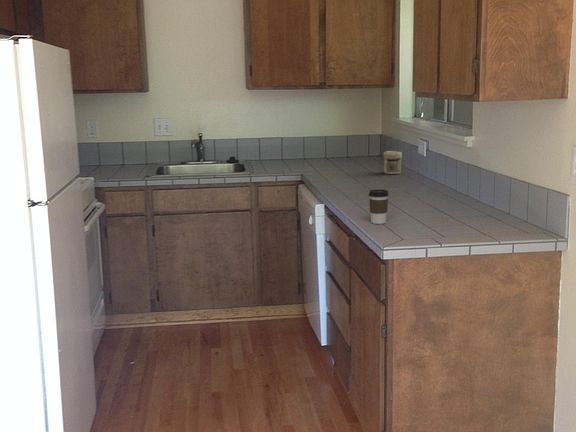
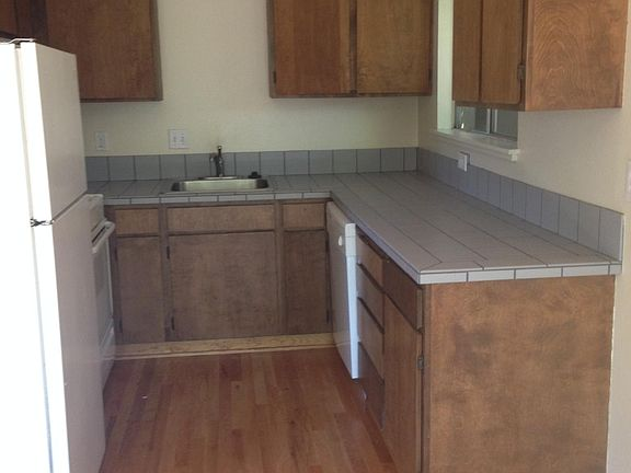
- jar (392, 162)
- coffee cup (378, 206)
